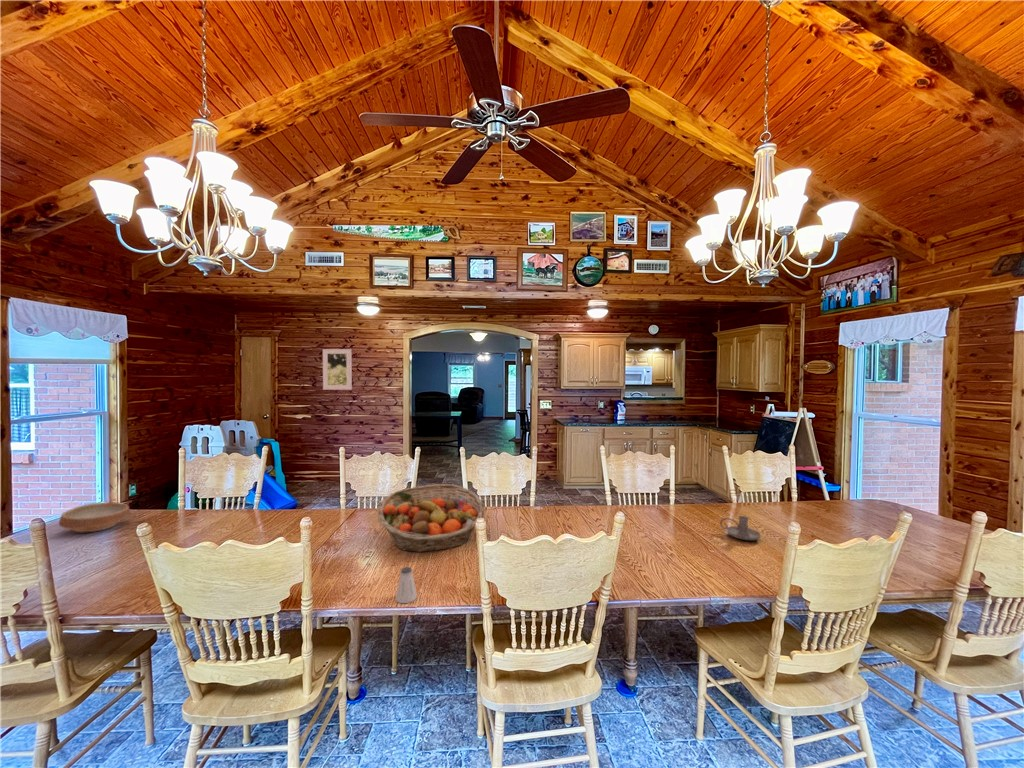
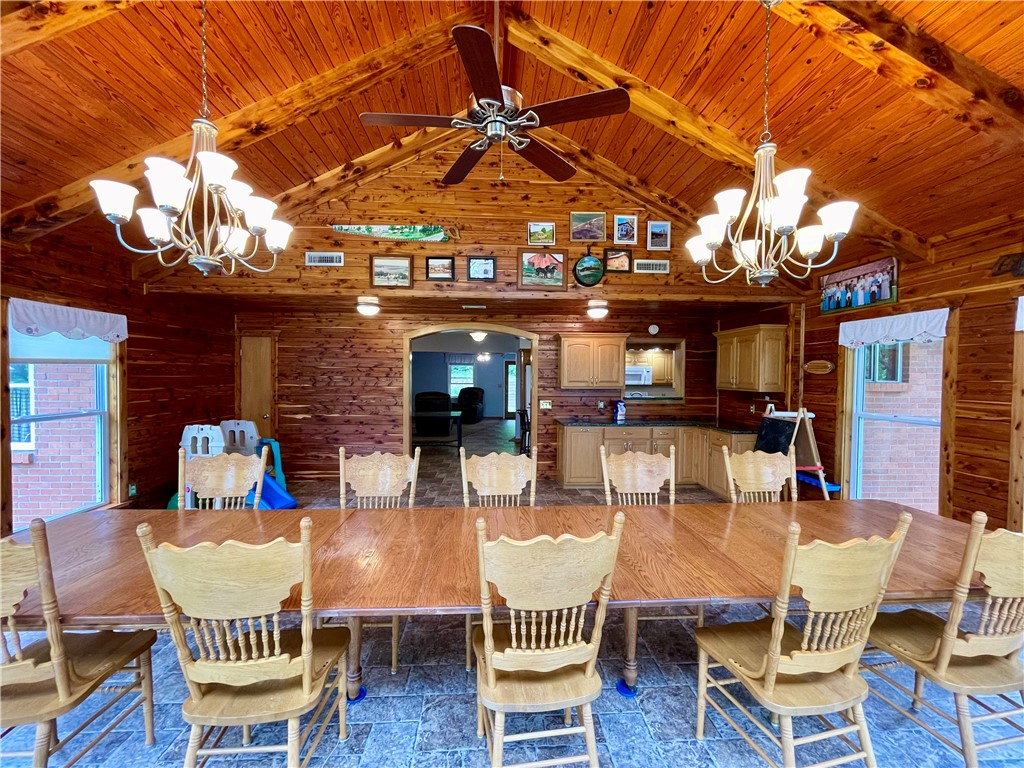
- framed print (337, 369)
- candle holder (739, 526)
- bowl (96, 517)
- saltshaker (406, 583)
- fruit basket (432, 516)
